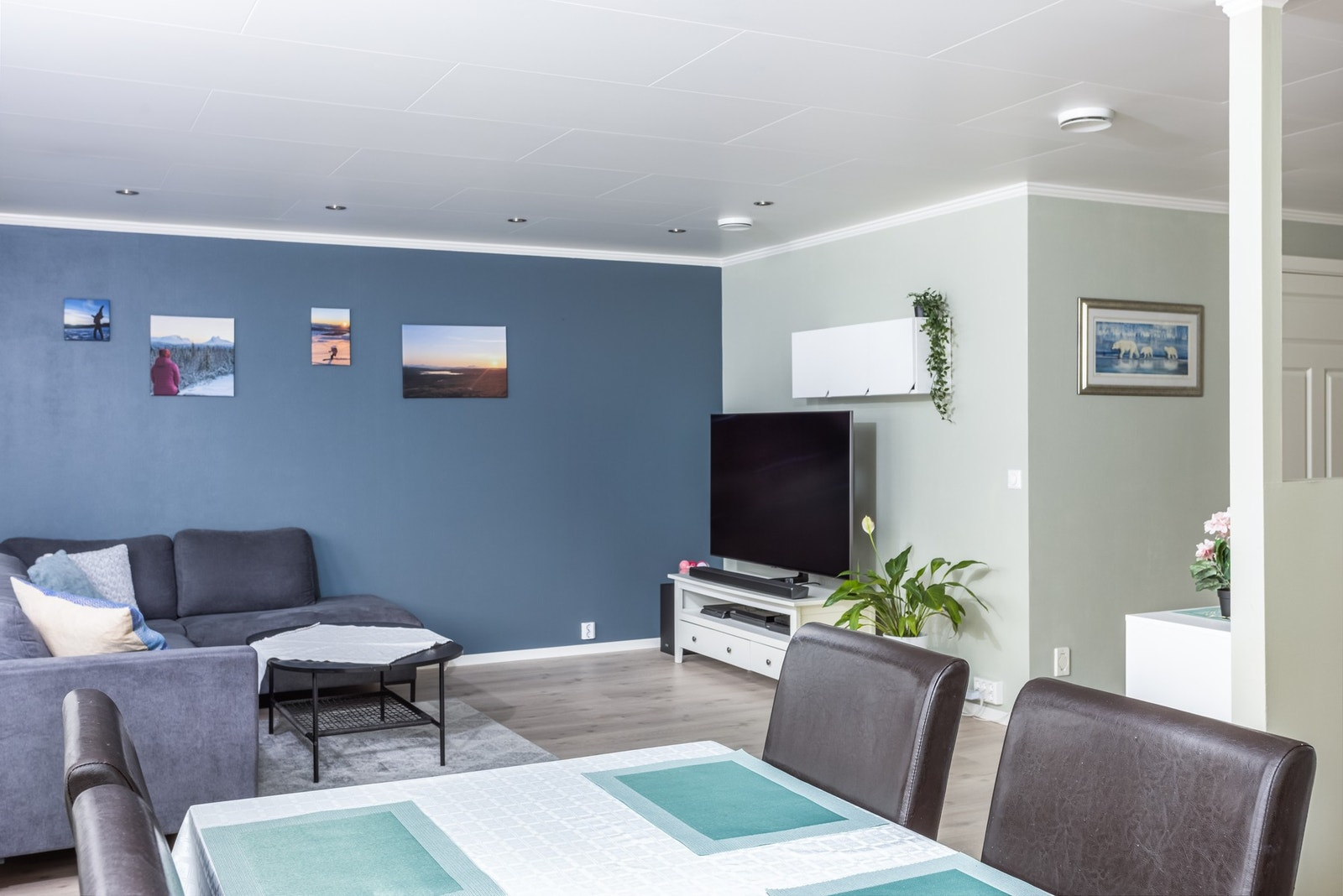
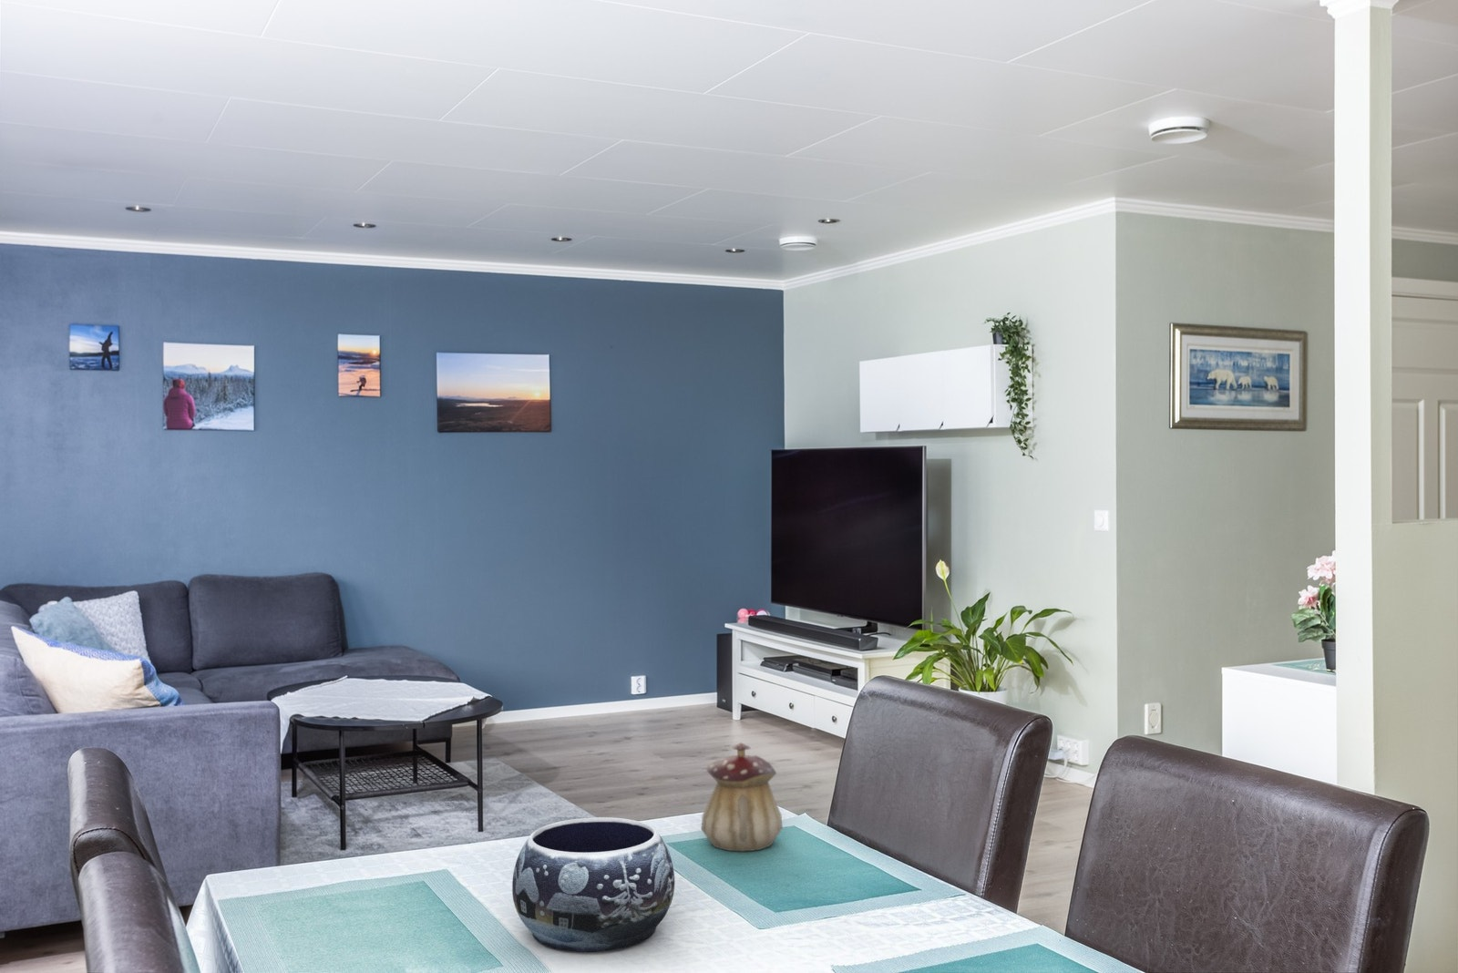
+ teapot (740, 794)
+ decorative bowl (593, 882)
